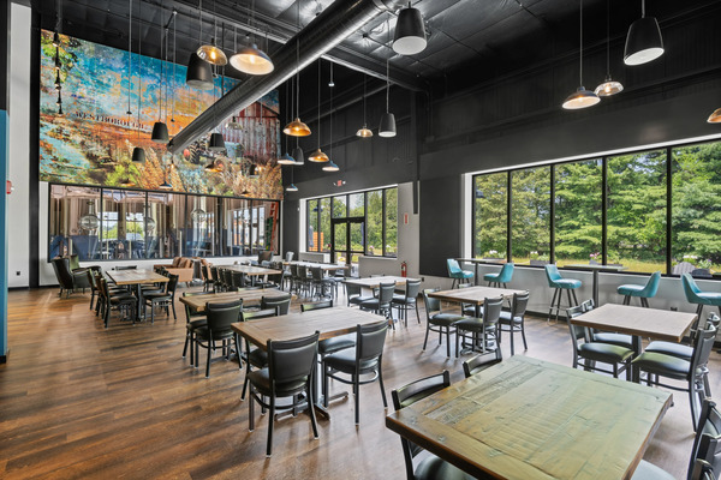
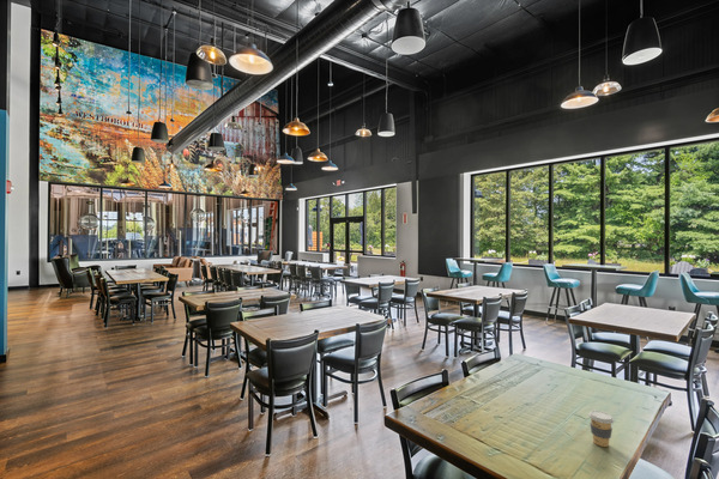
+ coffee cup (600, 429)
